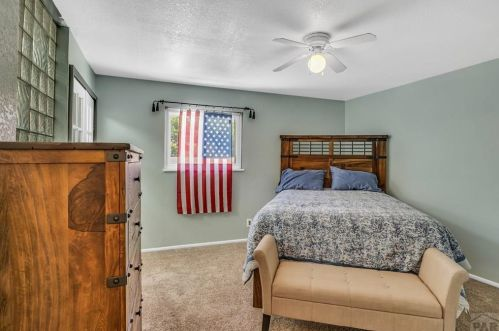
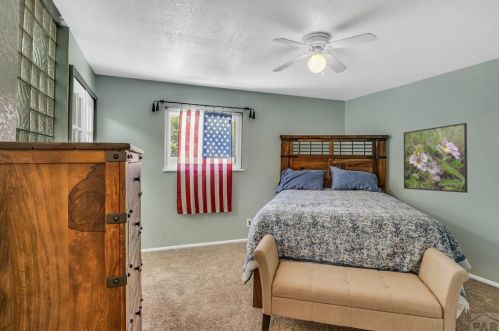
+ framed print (432, 159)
